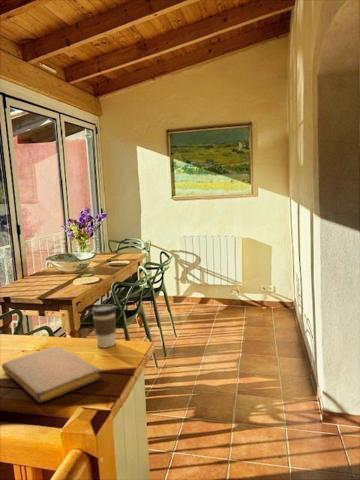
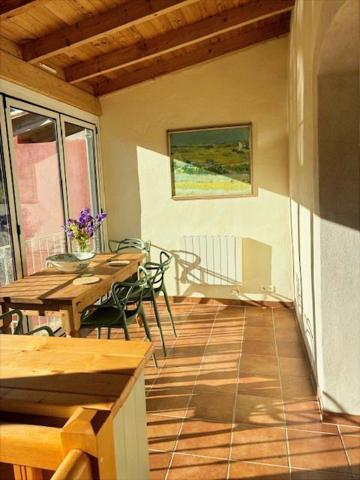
- notebook (49, 370)
- coffee cup (105, 325)
